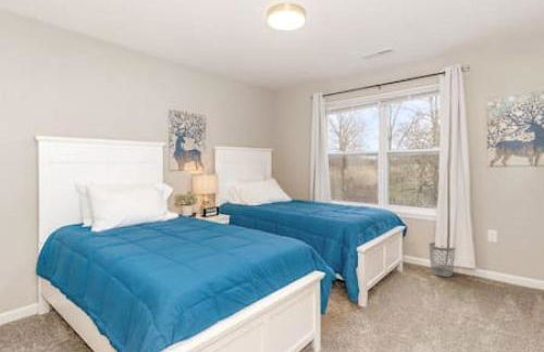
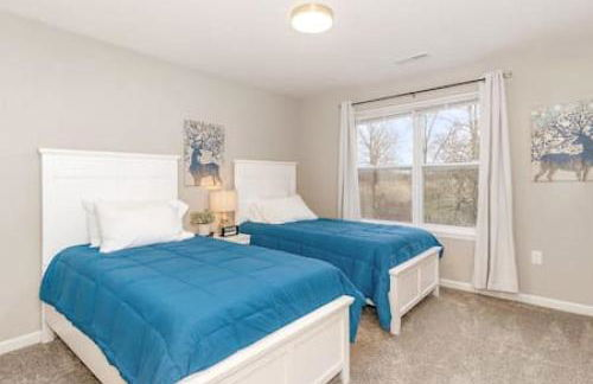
- wastebasket (442, 259)
